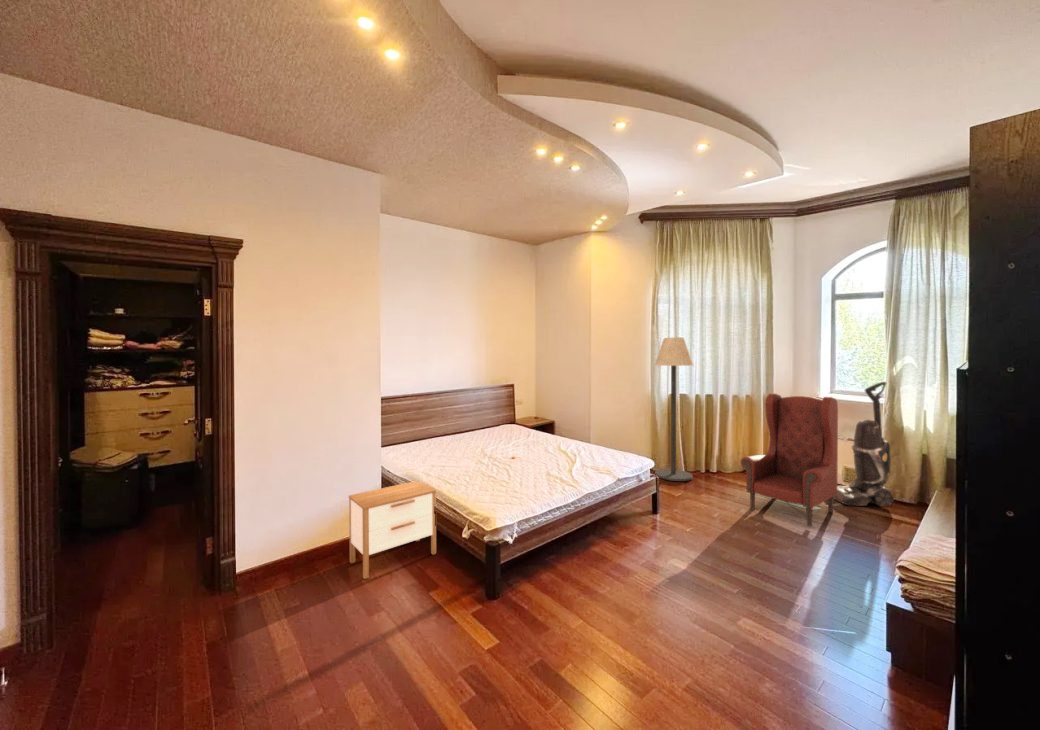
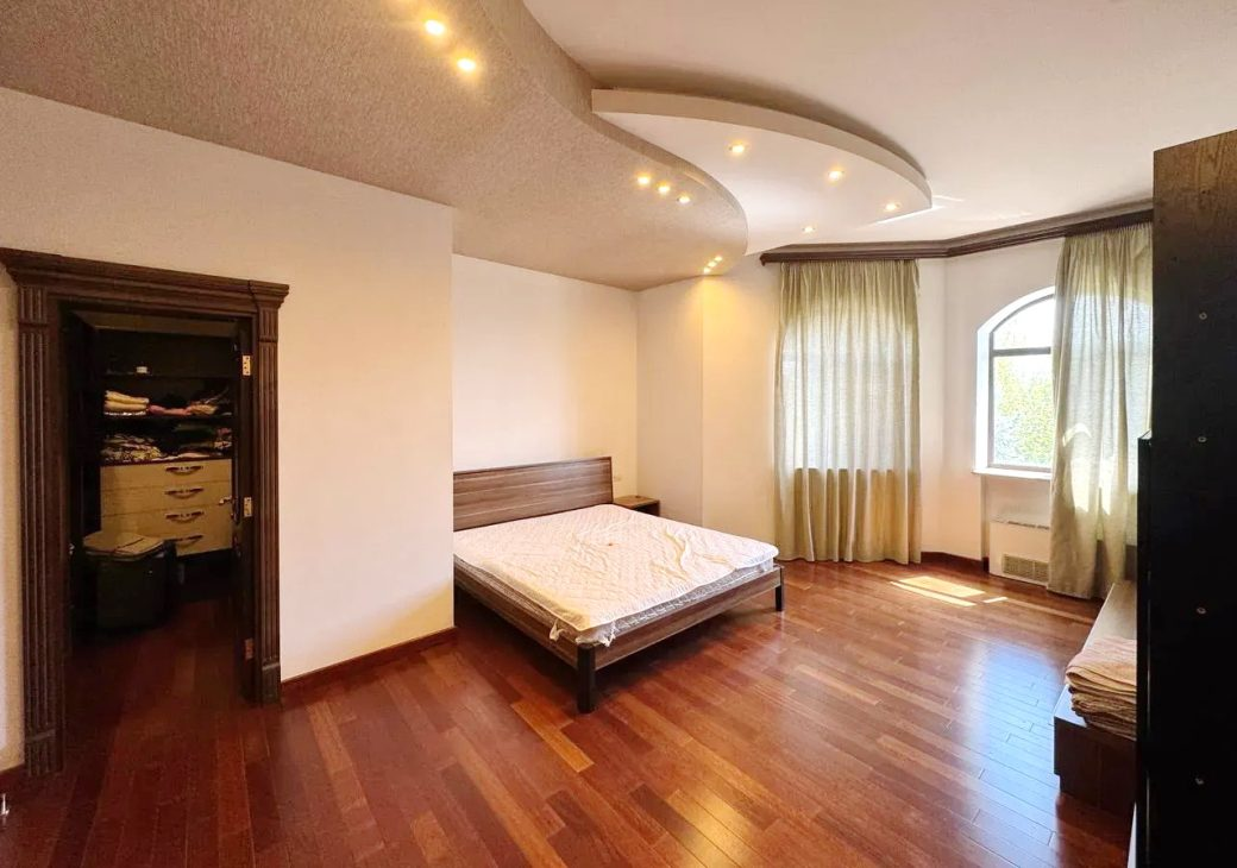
- armchair (790, 453)
- nightstand (394, 525)
- floor lamp (673, 407)
- vacuum cleaner (856, 440)
